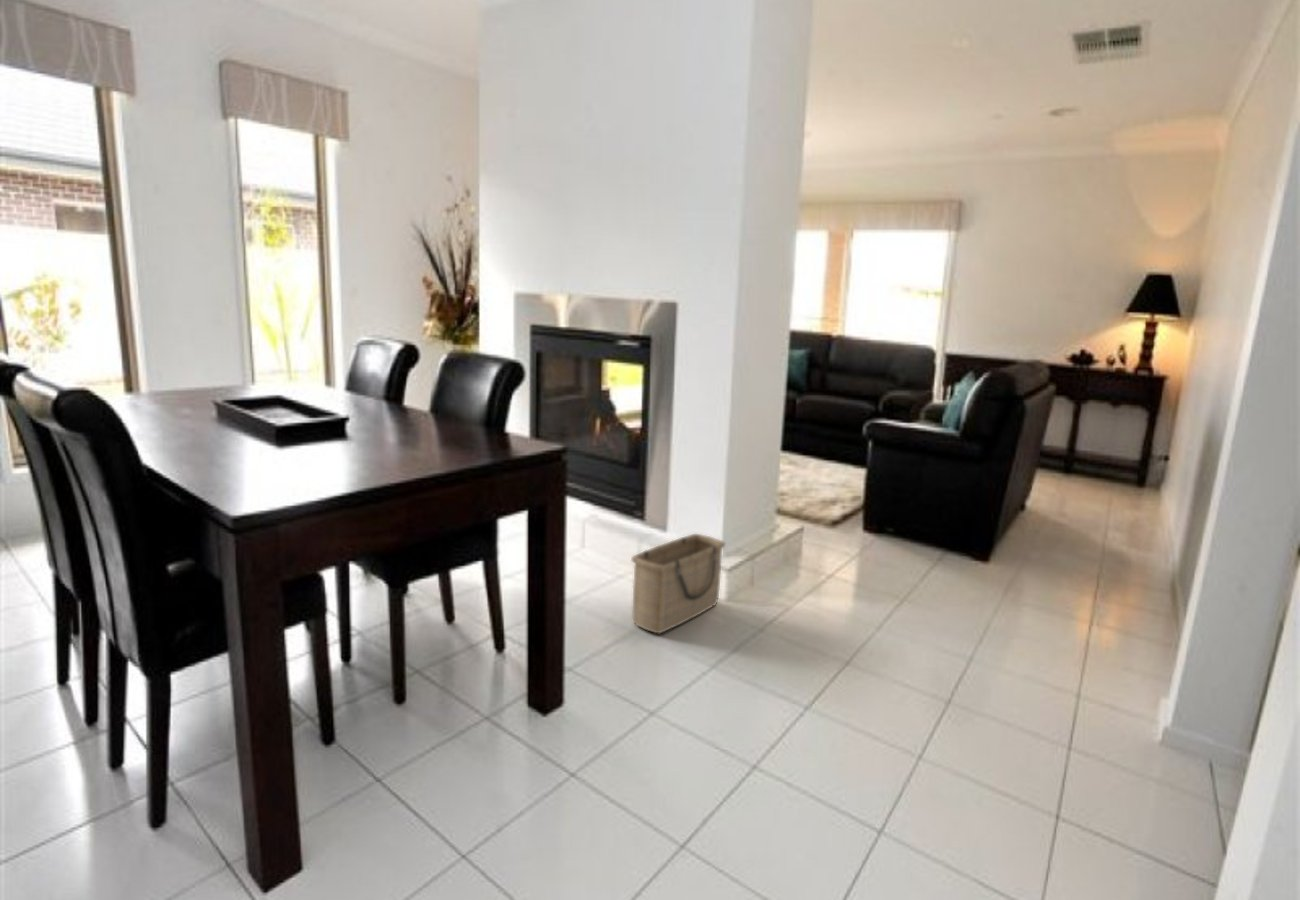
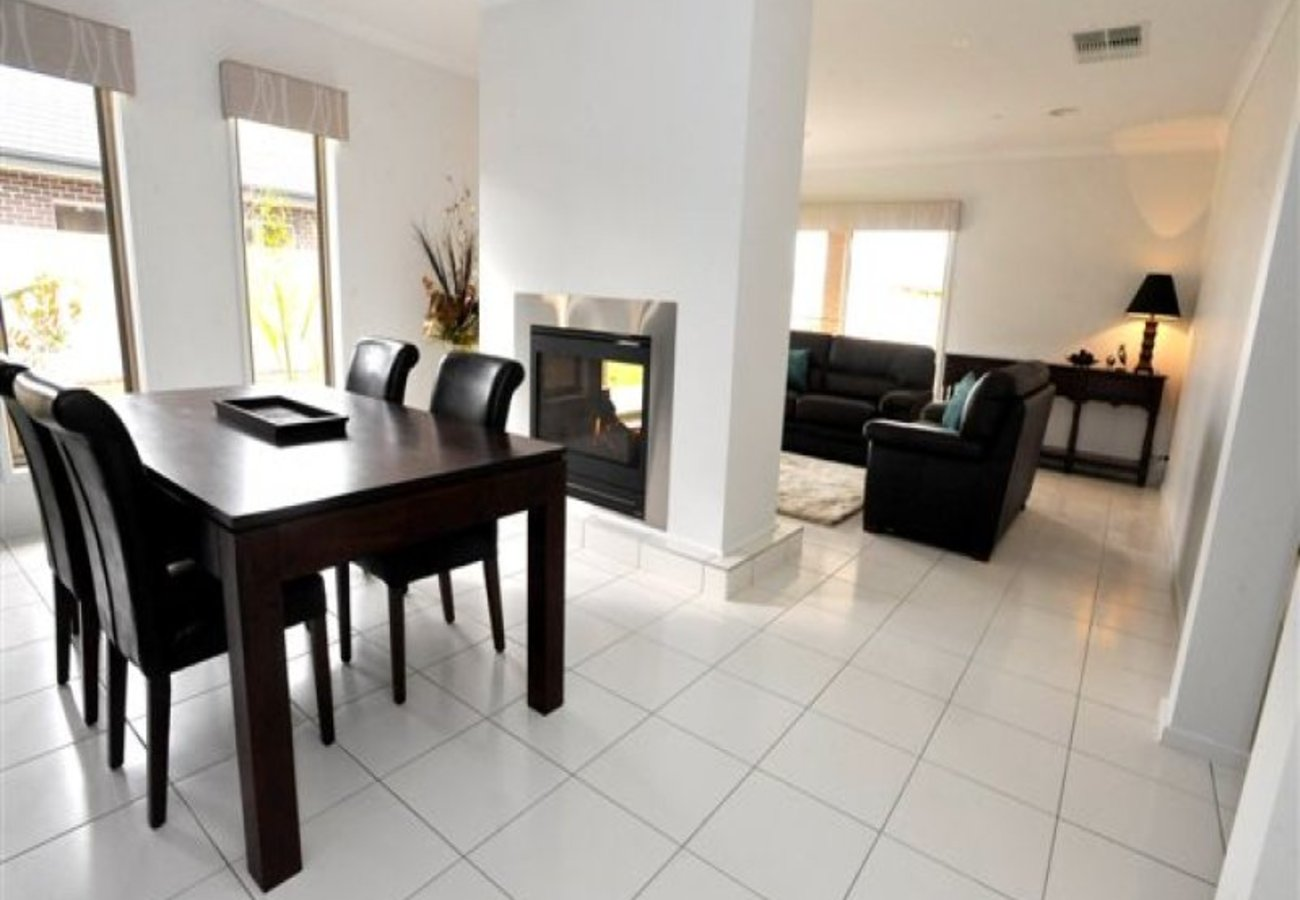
- basket (678, 581)
